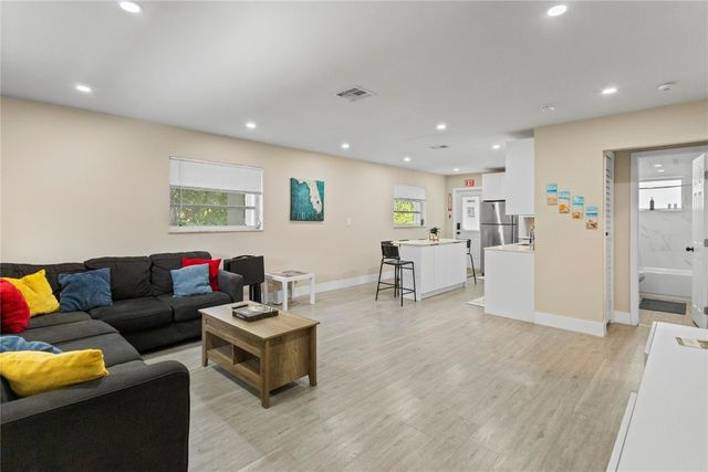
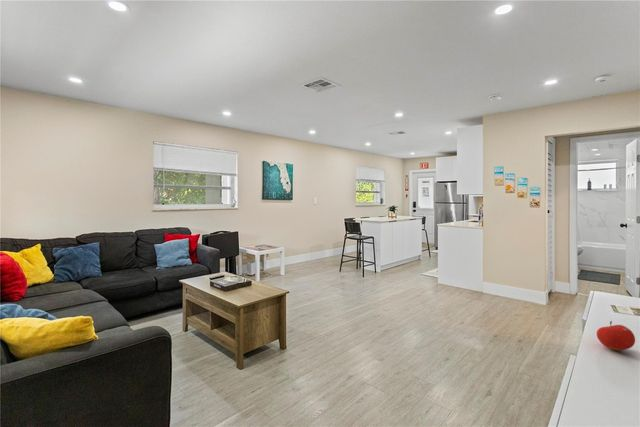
+ fruit (615, 336)
